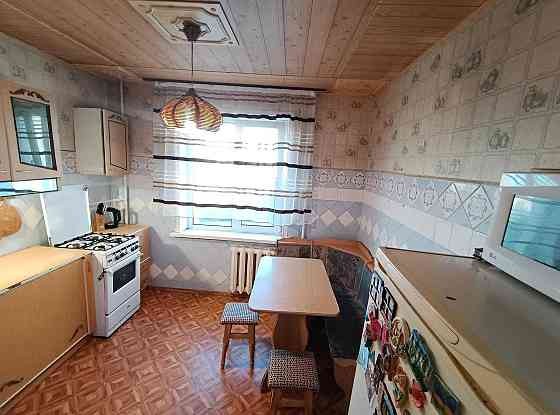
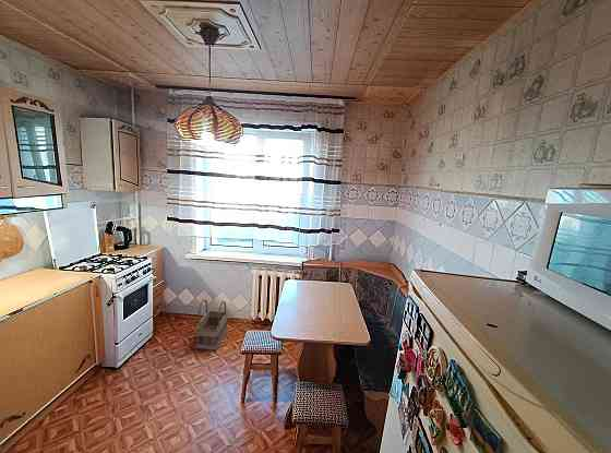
+ basket (212, 320)
